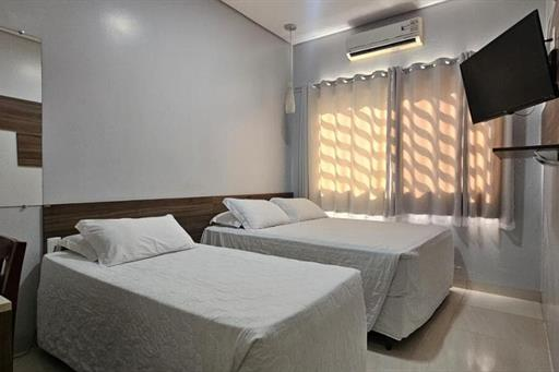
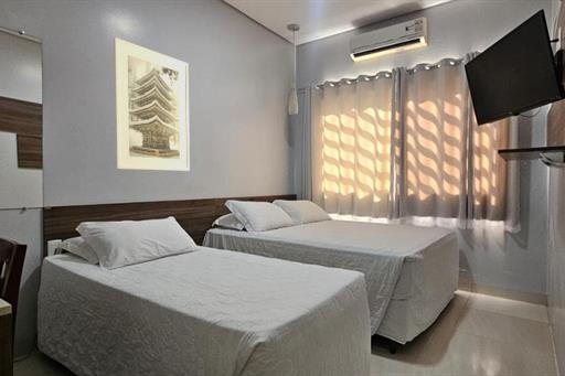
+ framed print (154, 110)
